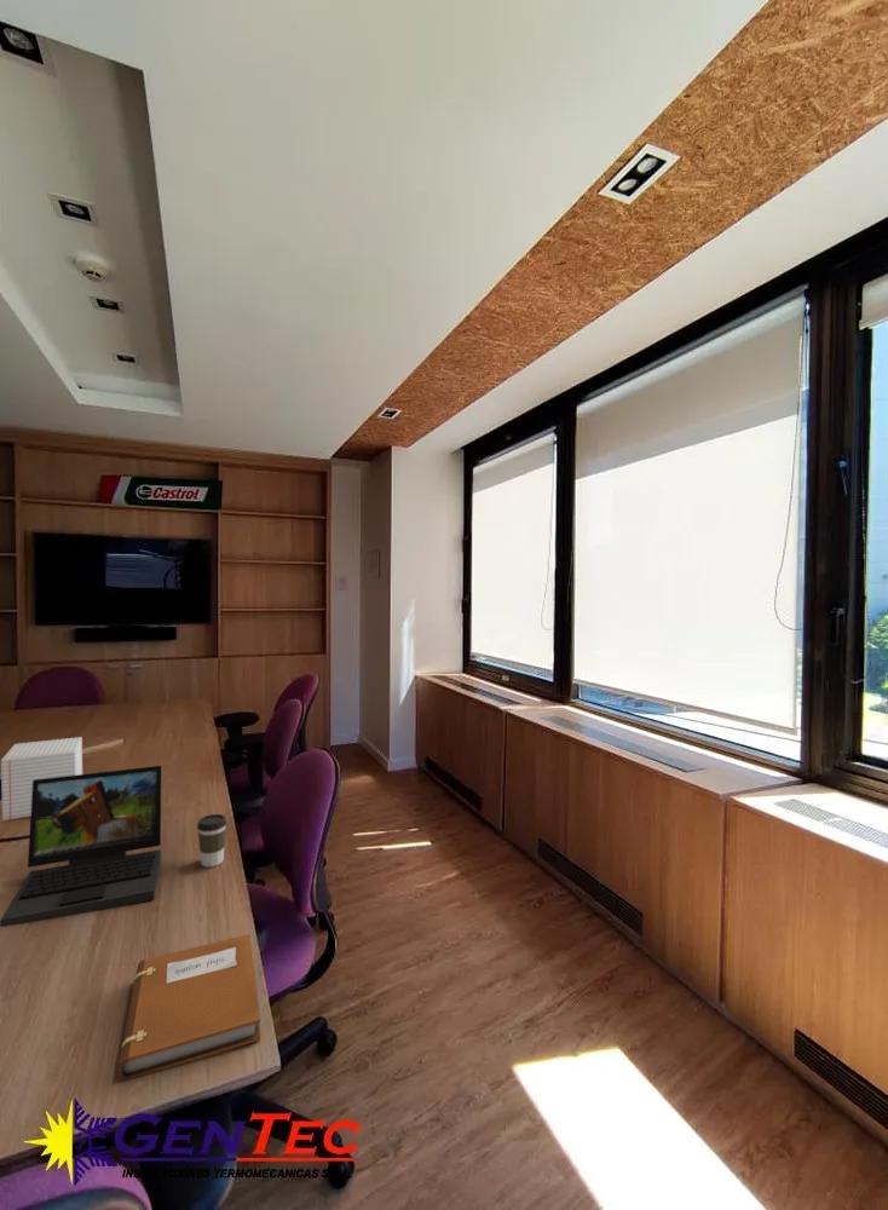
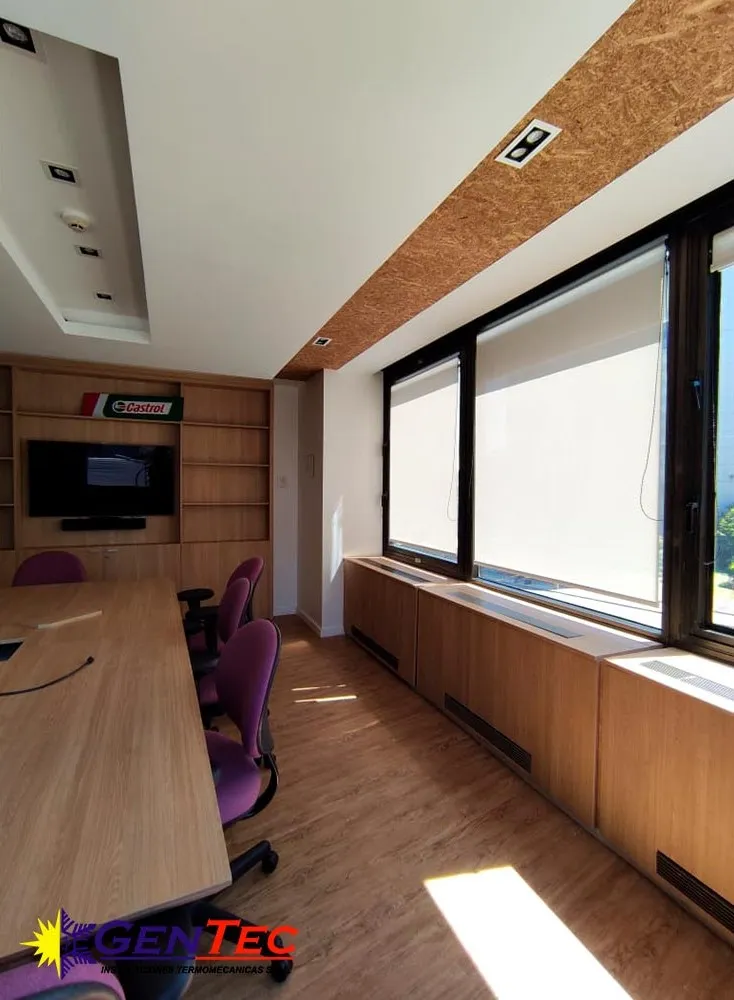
- laptop (91, 835)
- notepad (45, 776)
- coffee cup (212, 840)
- notebook (194, 995)
